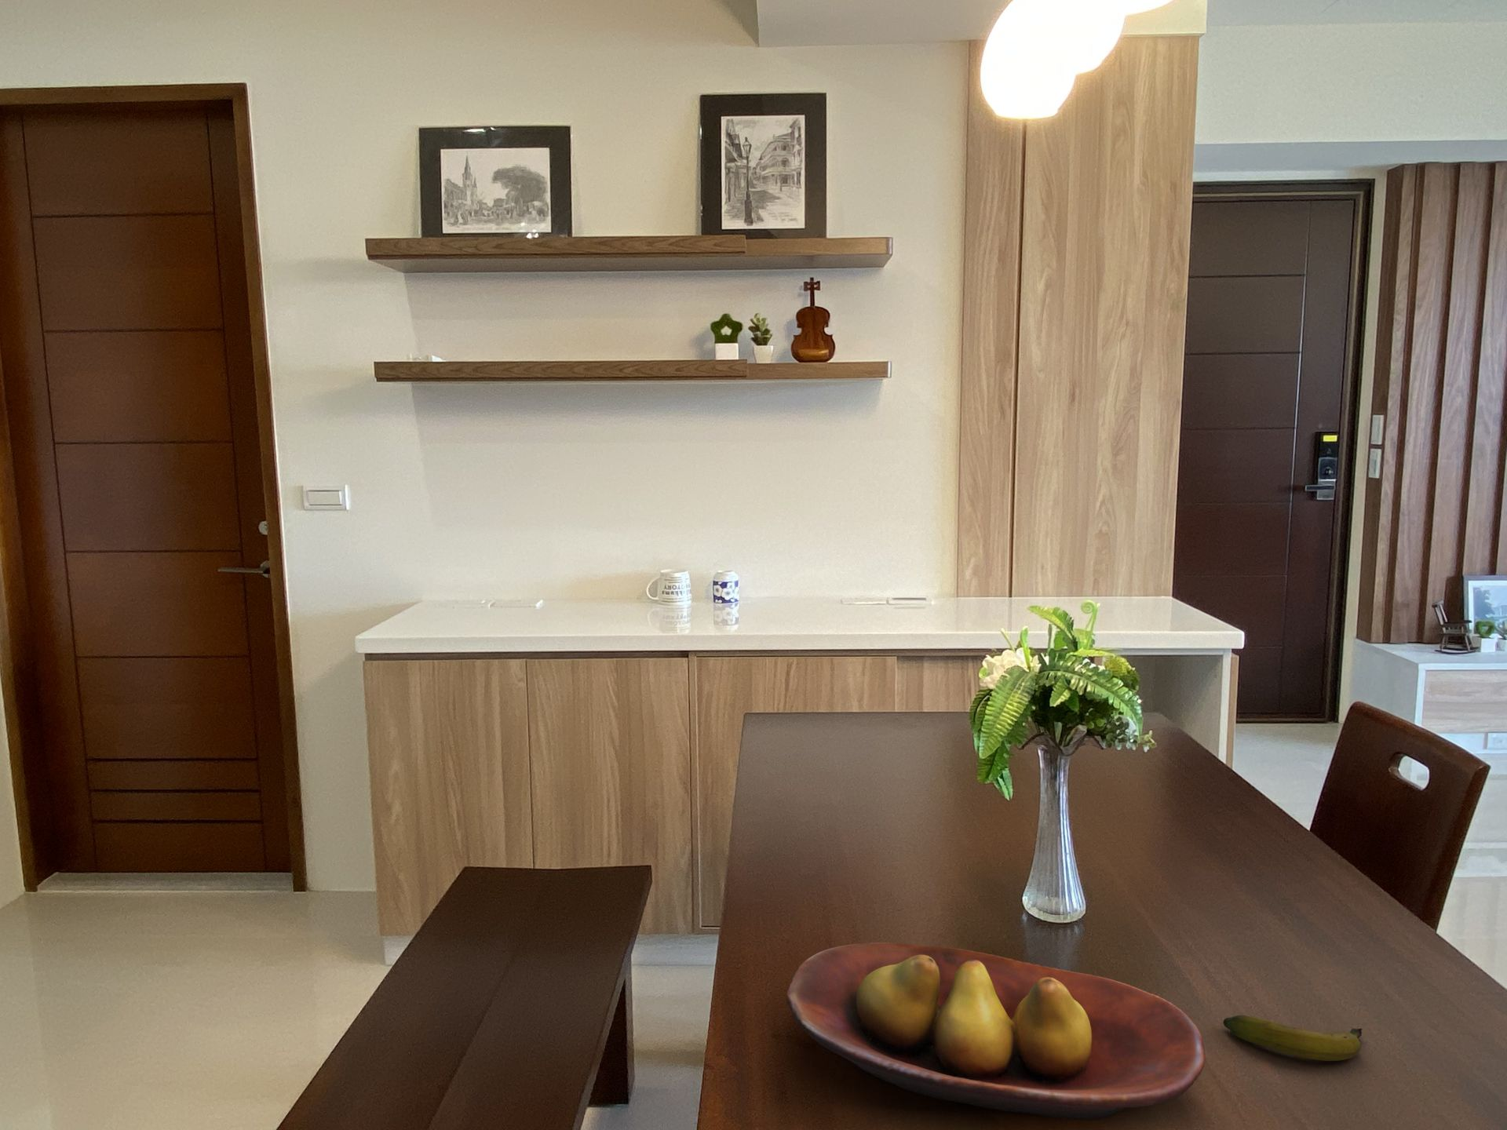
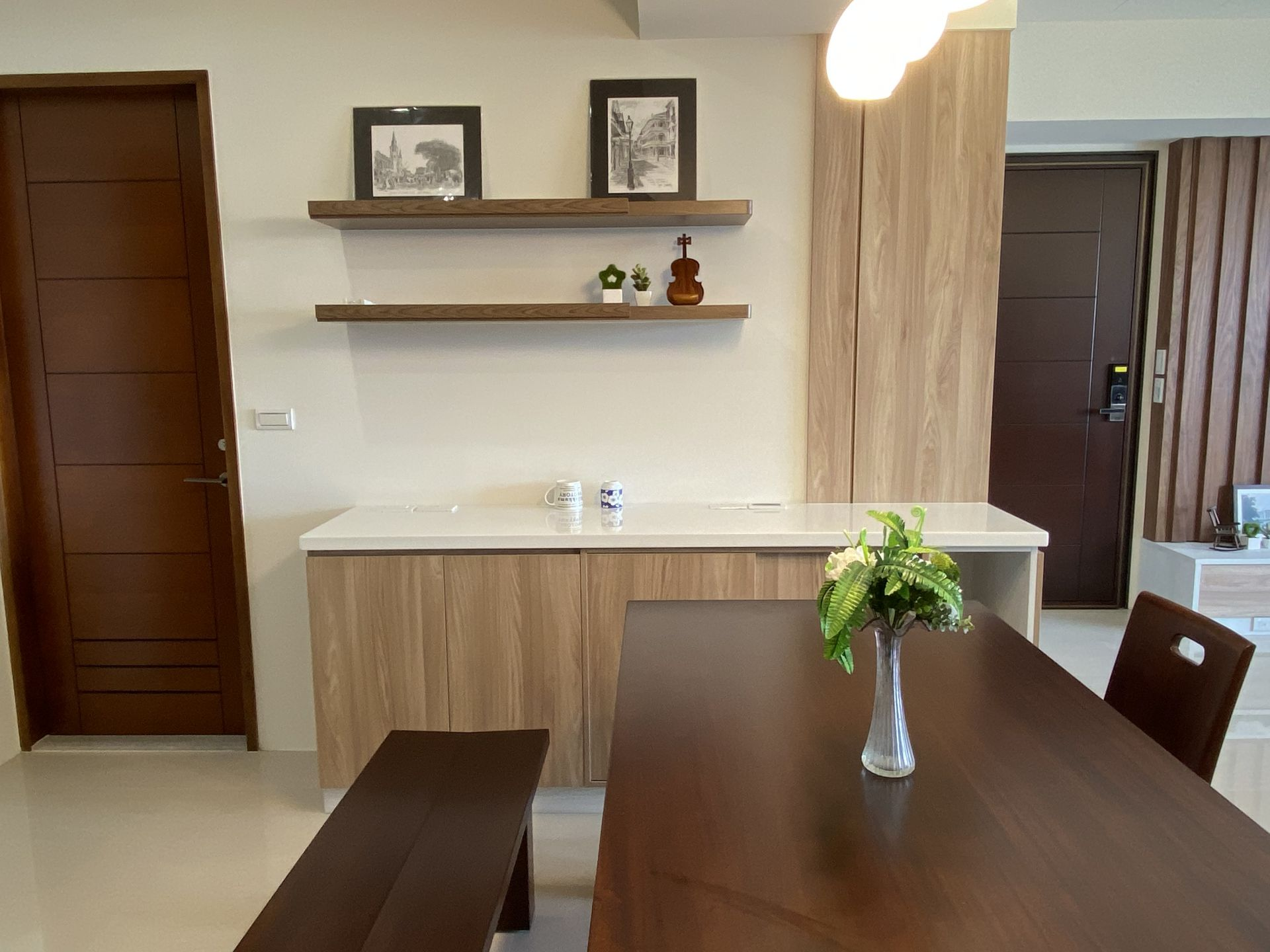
- fruit bowl (986, 1016)
- banana (1304, 1030)
